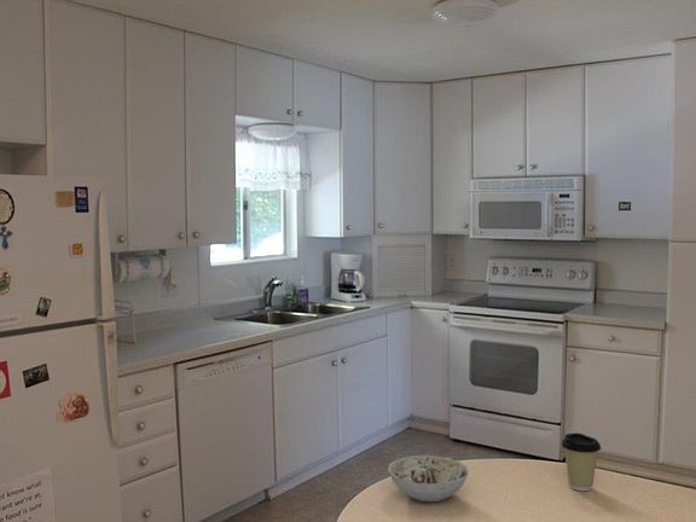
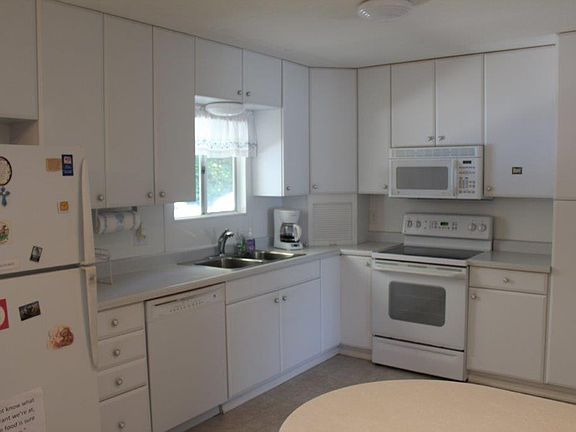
- coffee cup (580, 462)
- bowl (428, 477)
